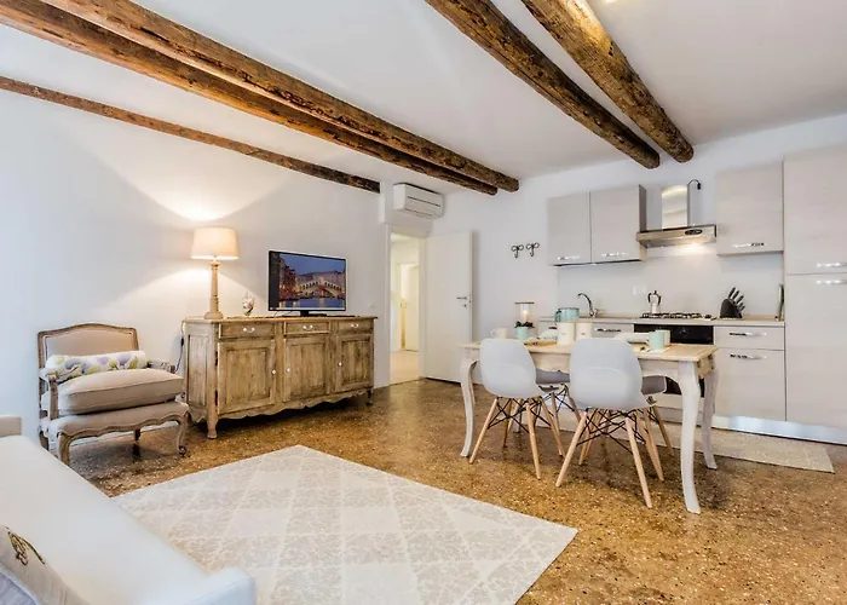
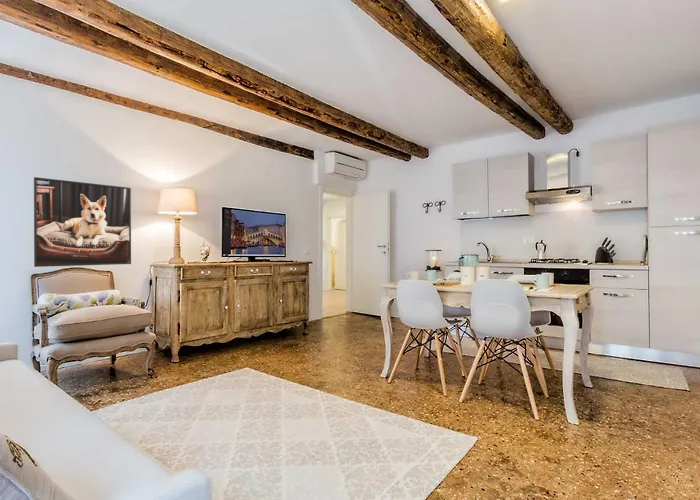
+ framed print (86, 224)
